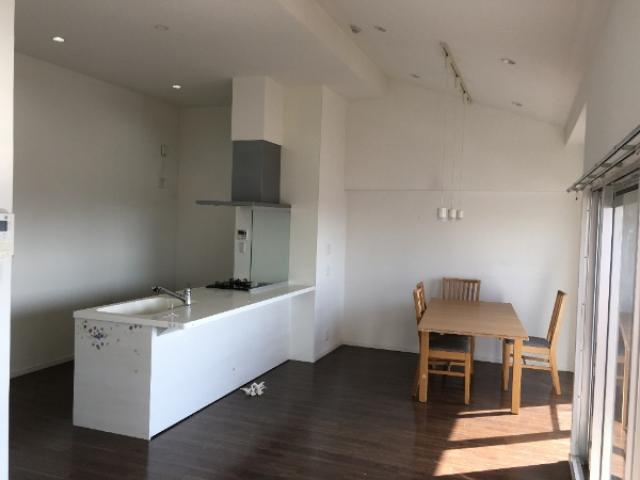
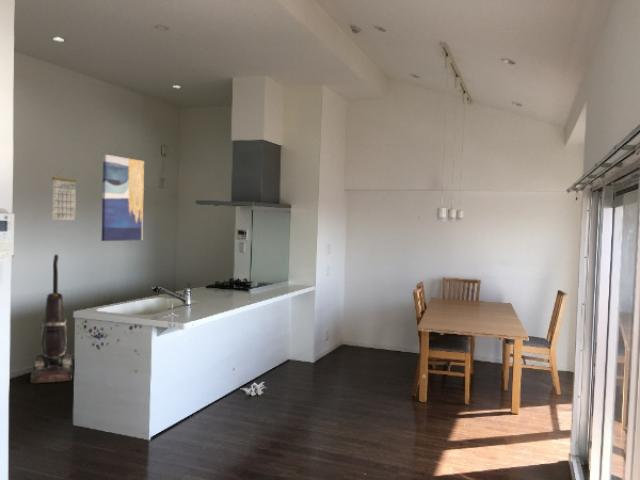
+ wall art (123, 199)
+ calendar (64, 194)
+ vacuum cleaner (53, 316)
